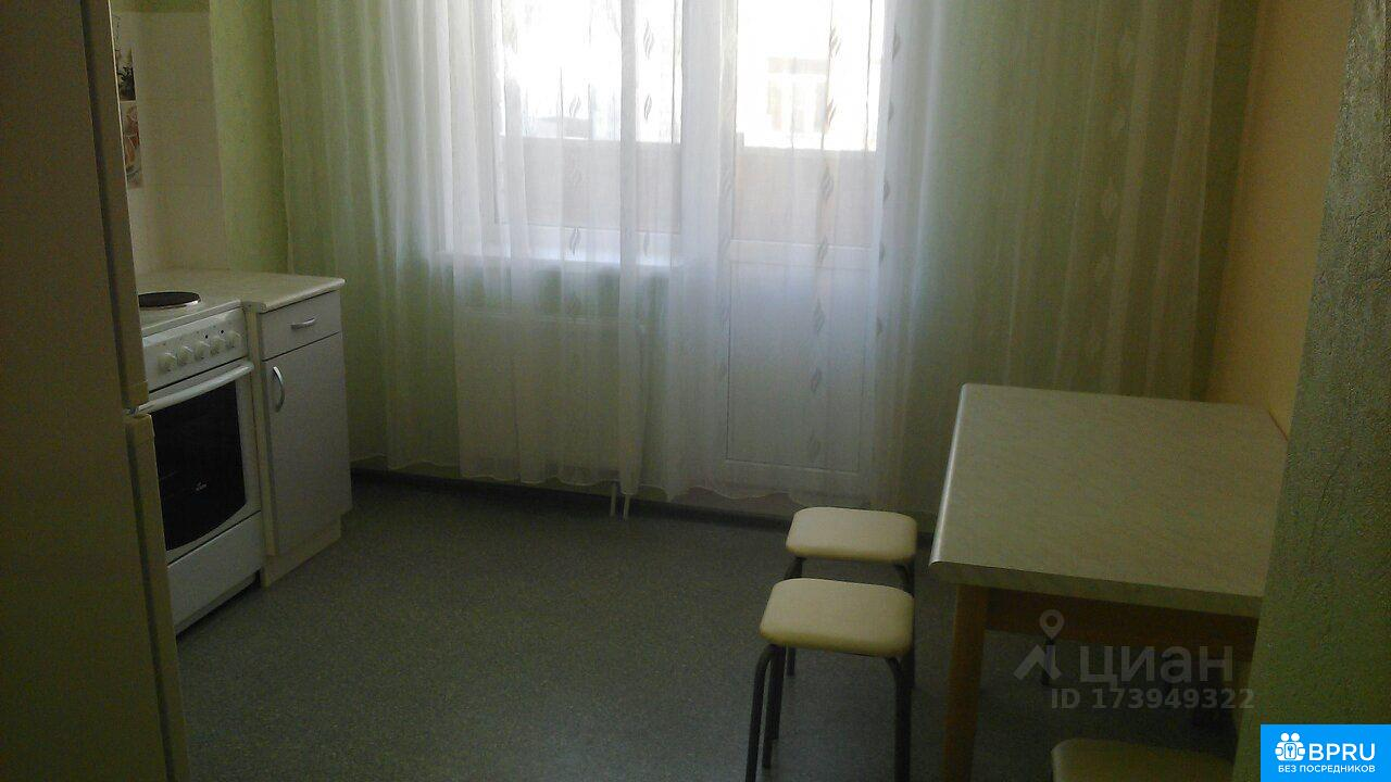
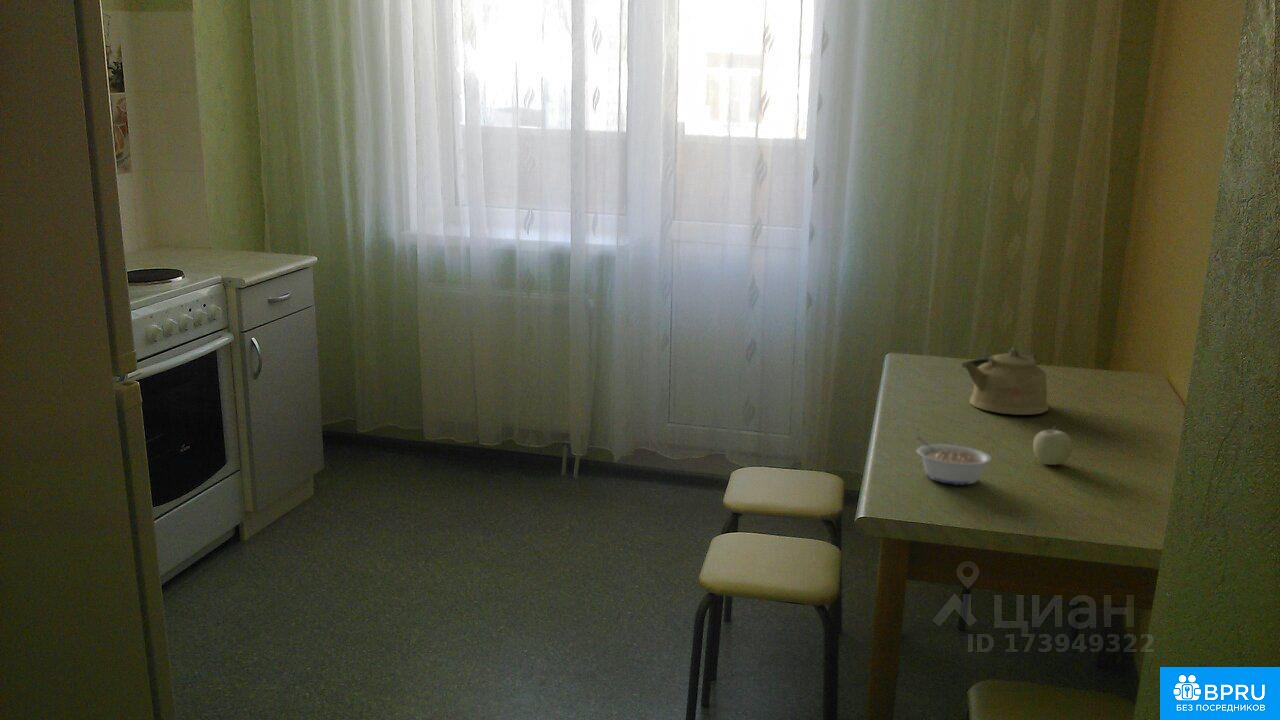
+ legume (949, 463)
+ kettle (1003, 376)
+ fruit (1052, 444)
